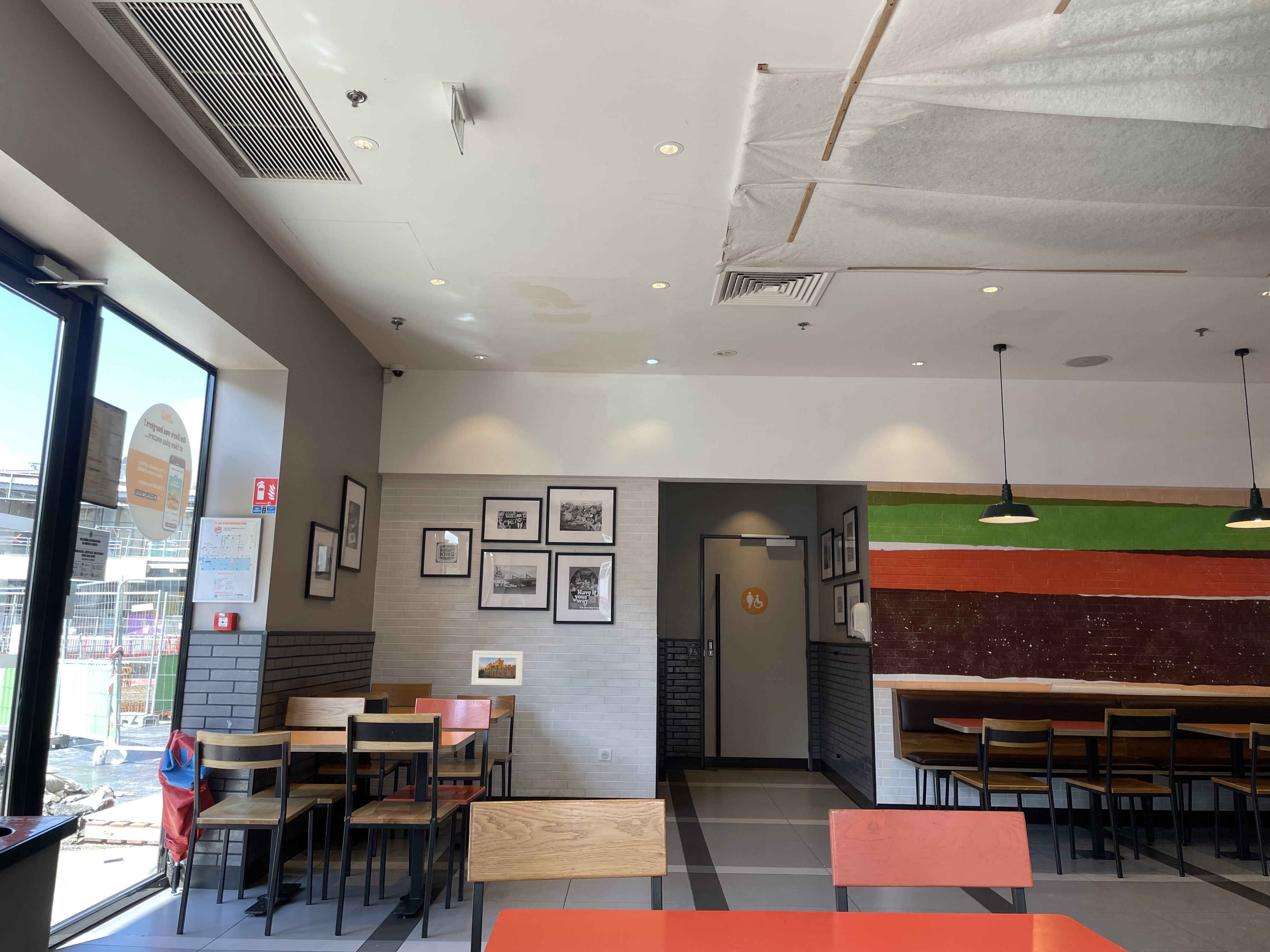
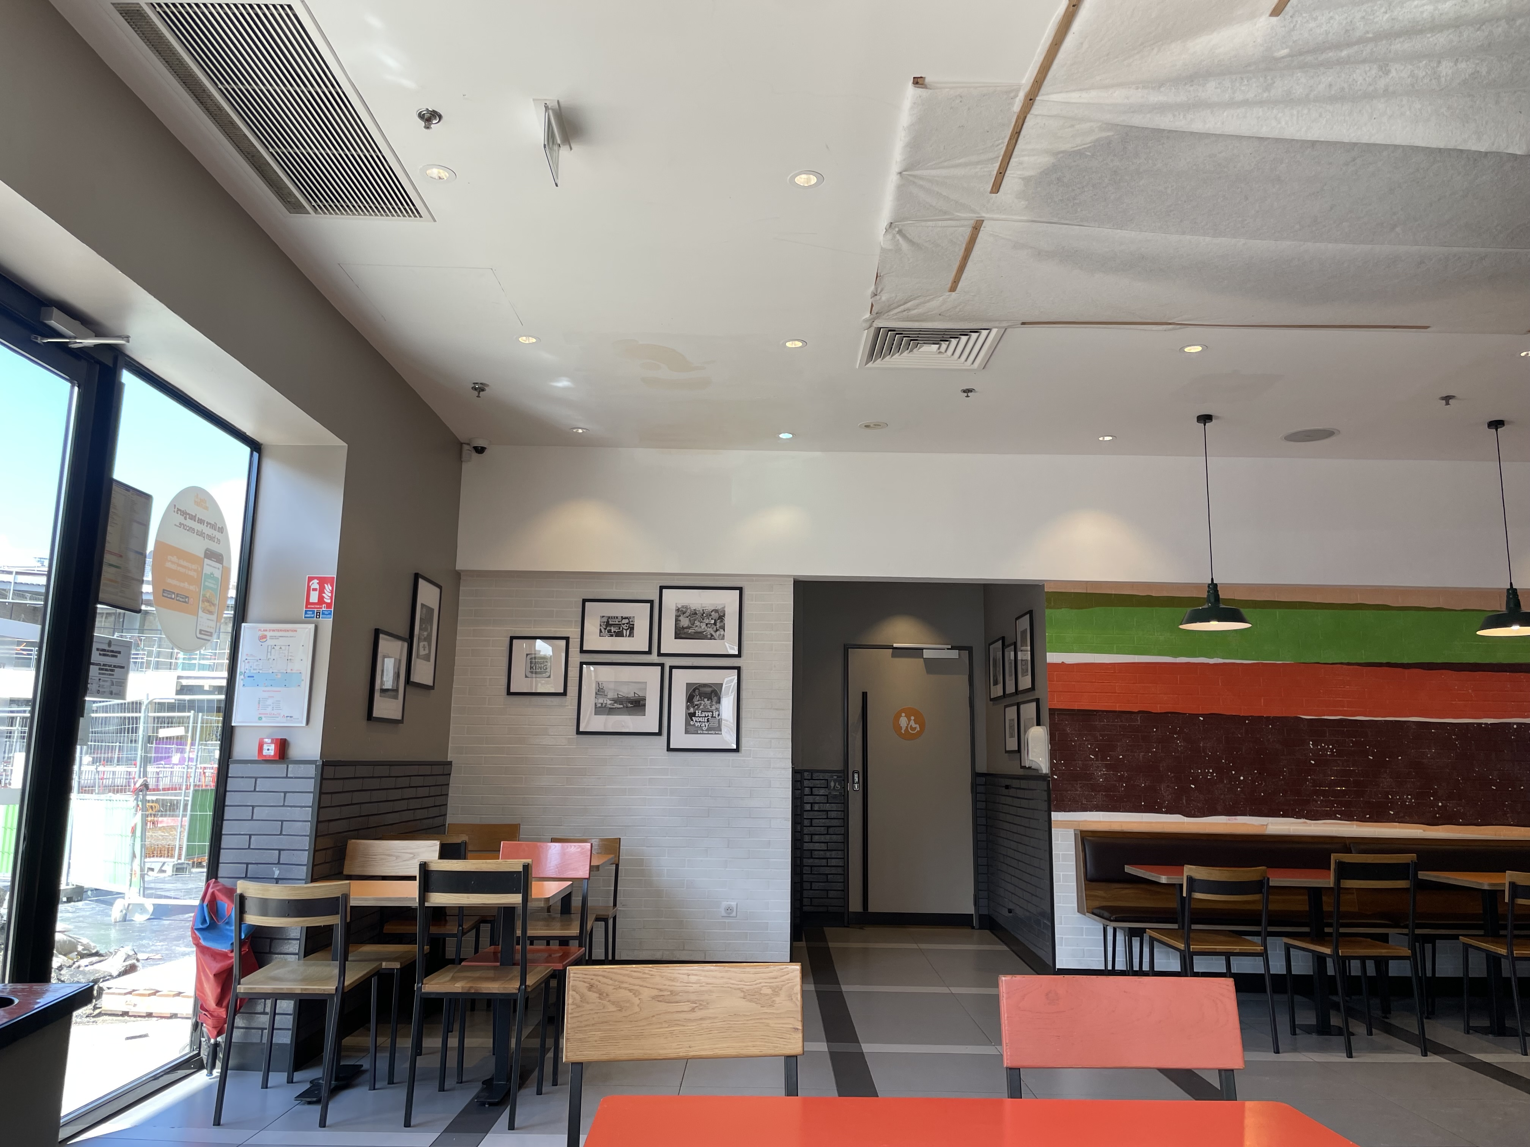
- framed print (497, 668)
